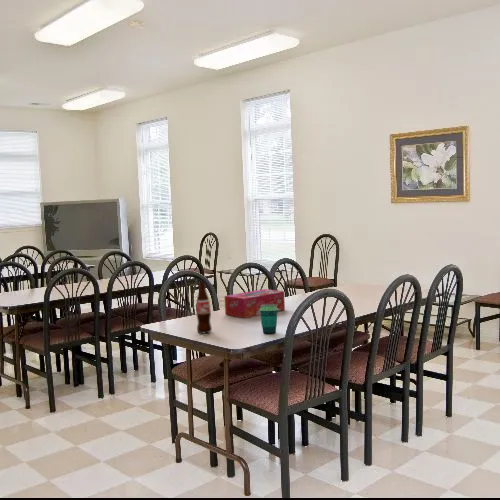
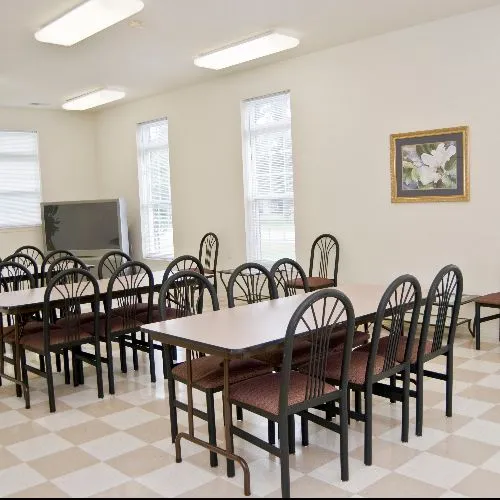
- bottle (203, 307)
- cup (268, 318)
- tissue box (255, 302)
